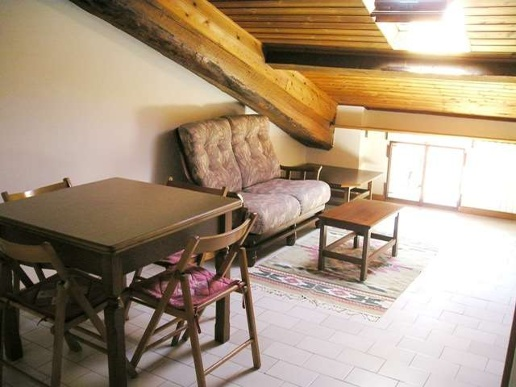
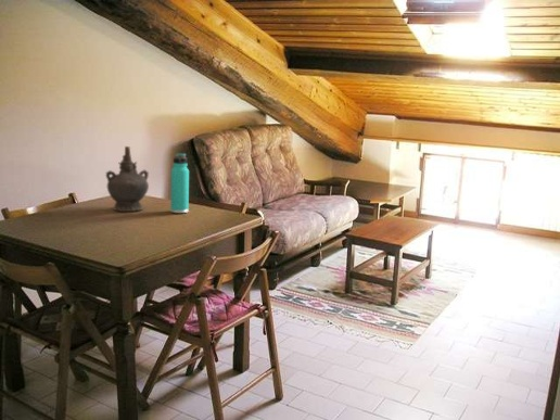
+ thermos bottle (179, 182)
+ ceremonial vessel (127, 177)
